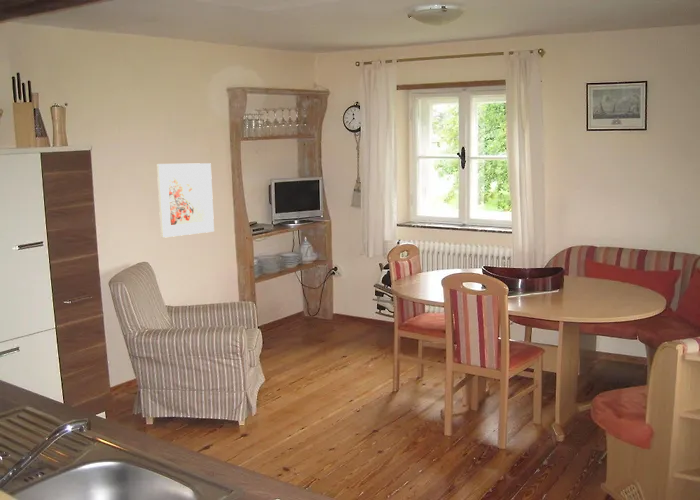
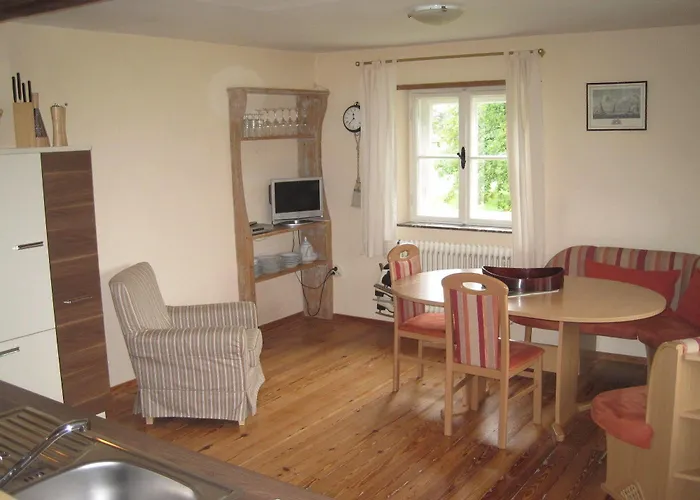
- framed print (186, 199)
